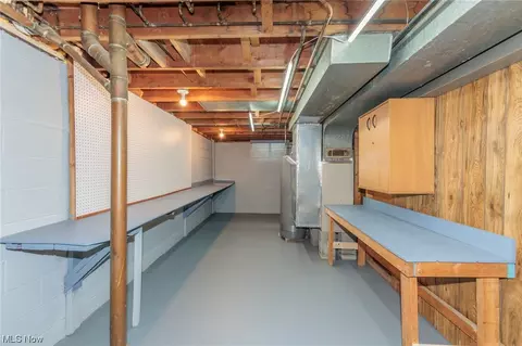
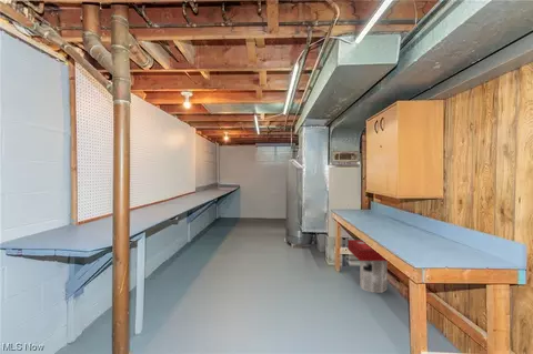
+ side table (373, 266)
